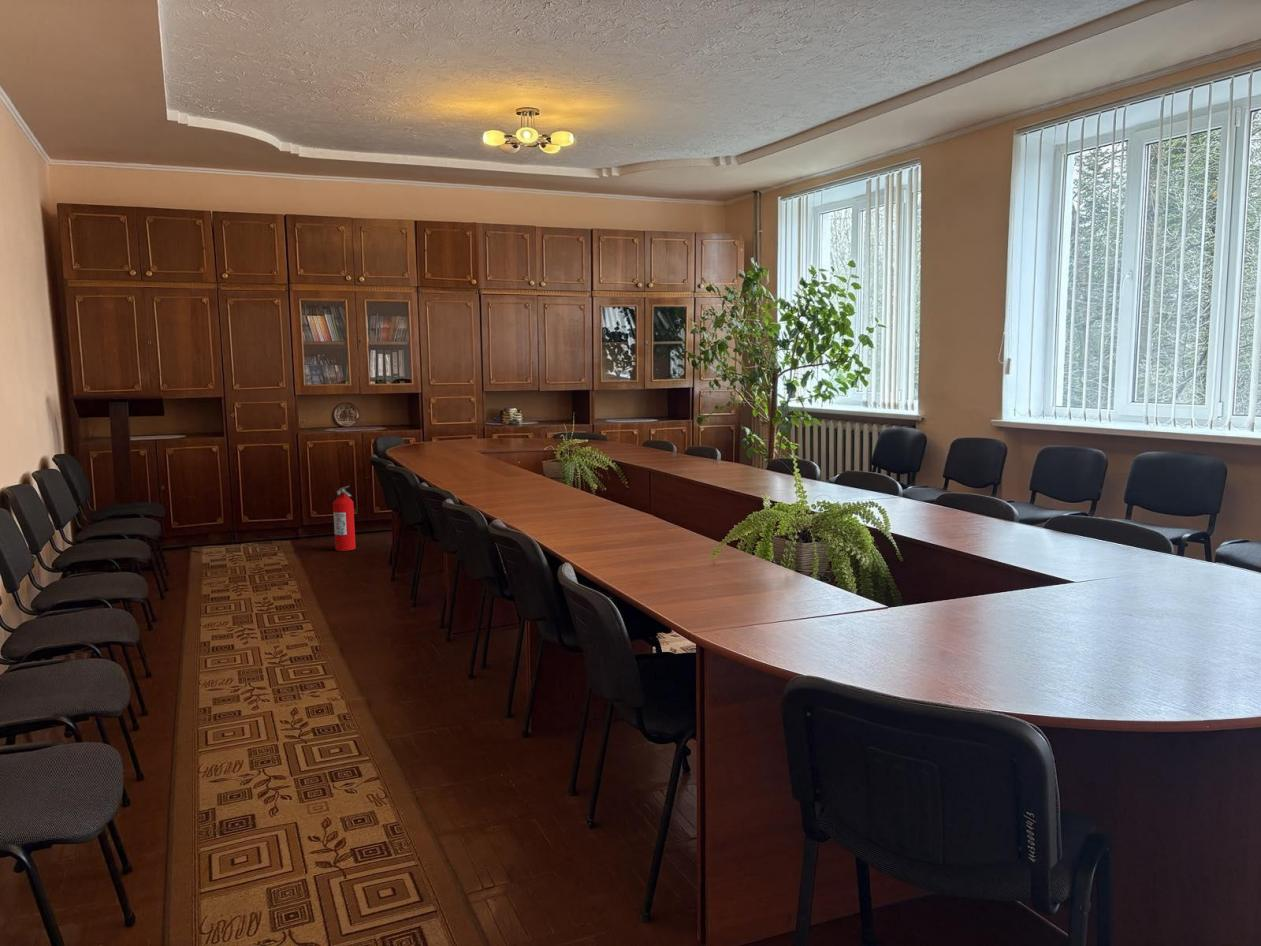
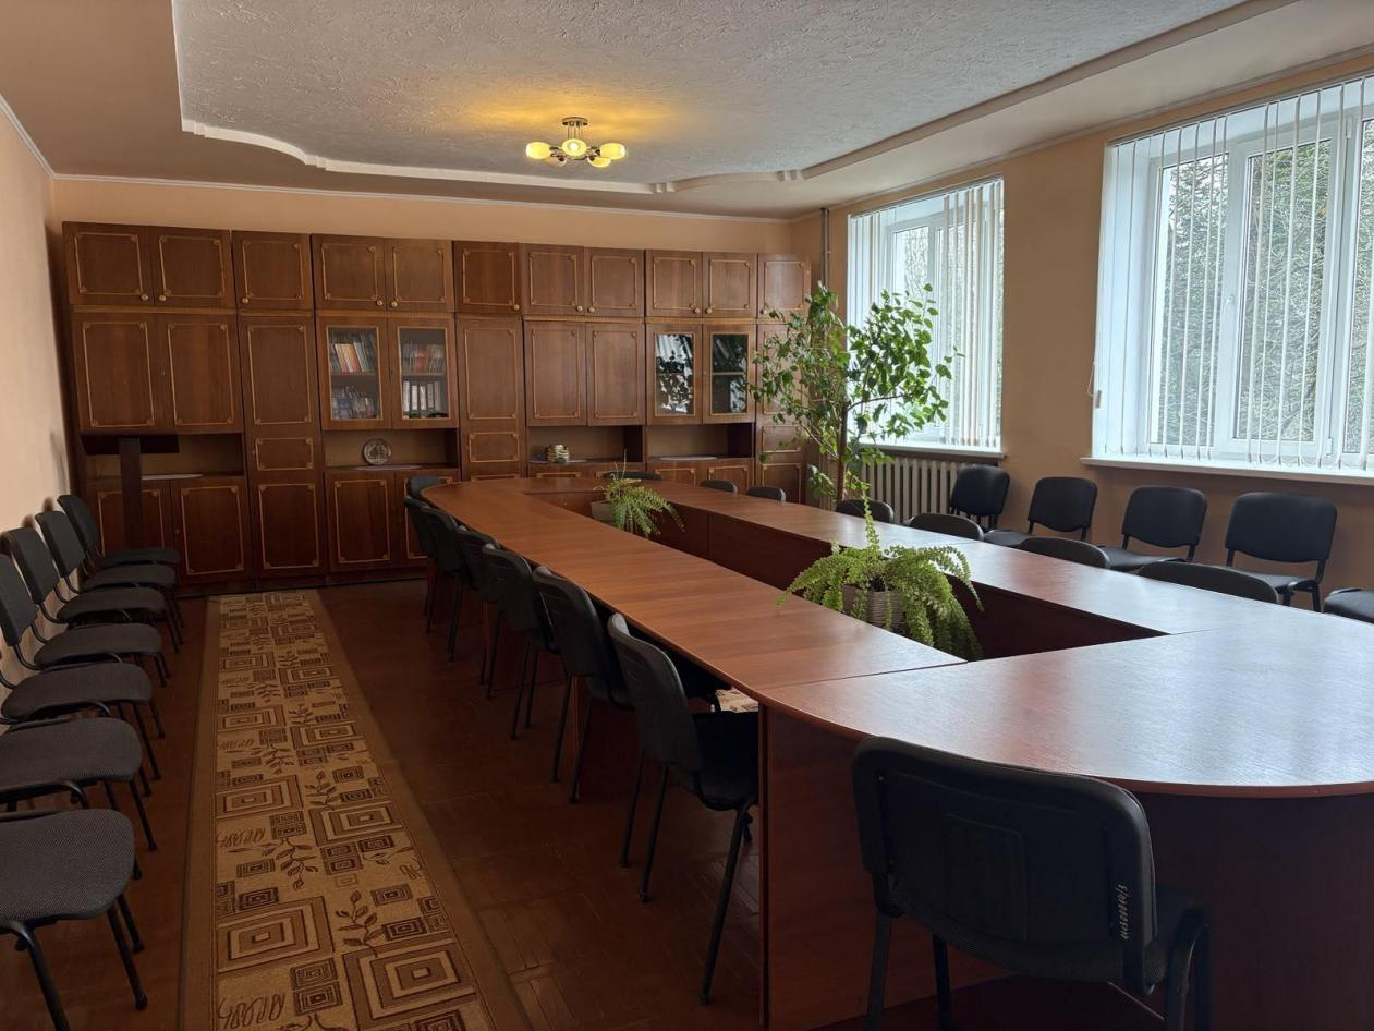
- fire extinguisher (343, 517)
